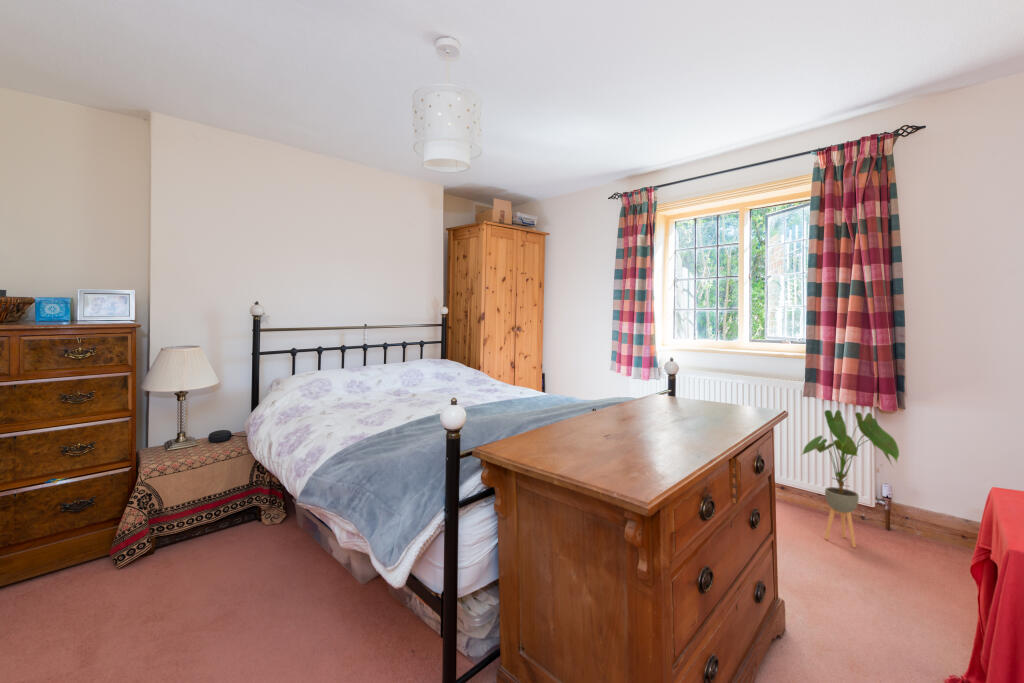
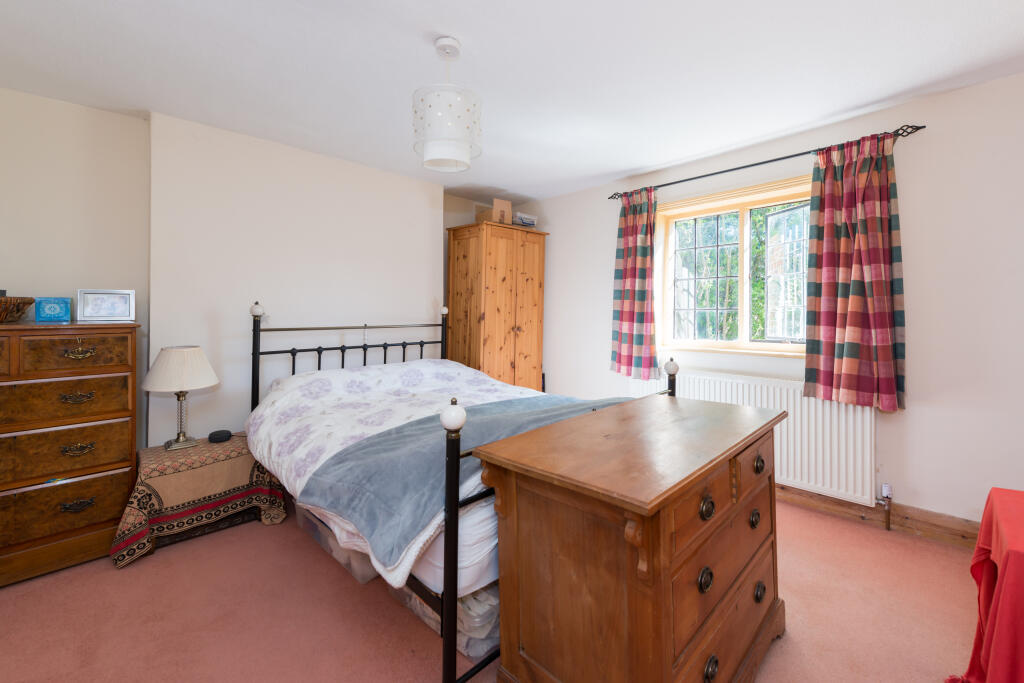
- house plant (848, 475)
